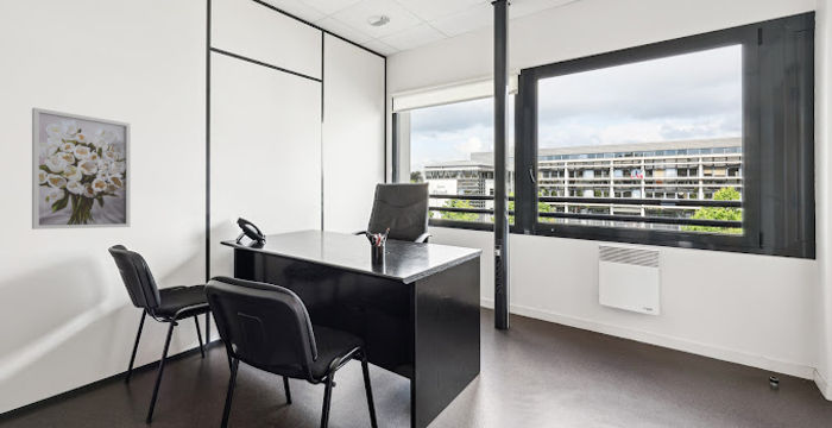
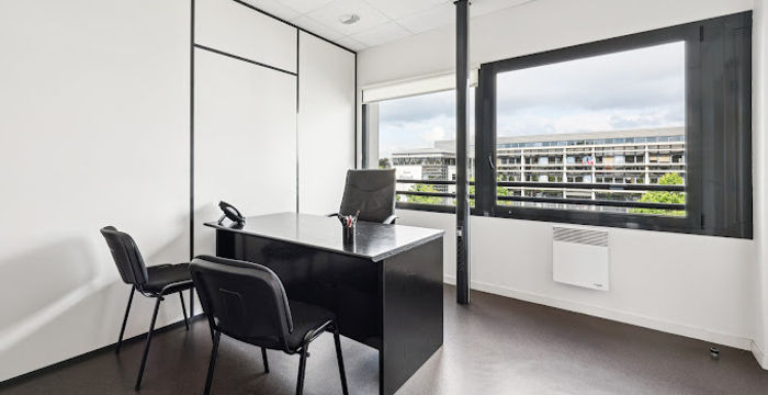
- wall art (84, 171)
